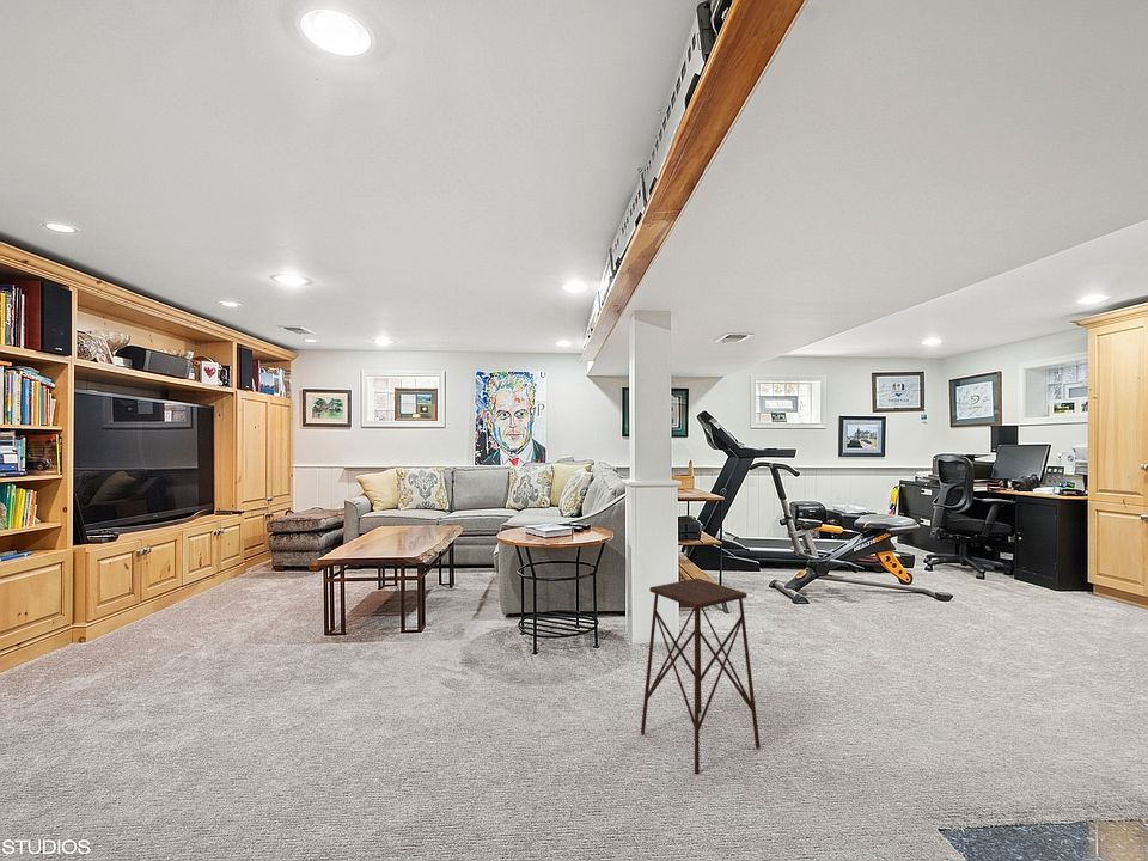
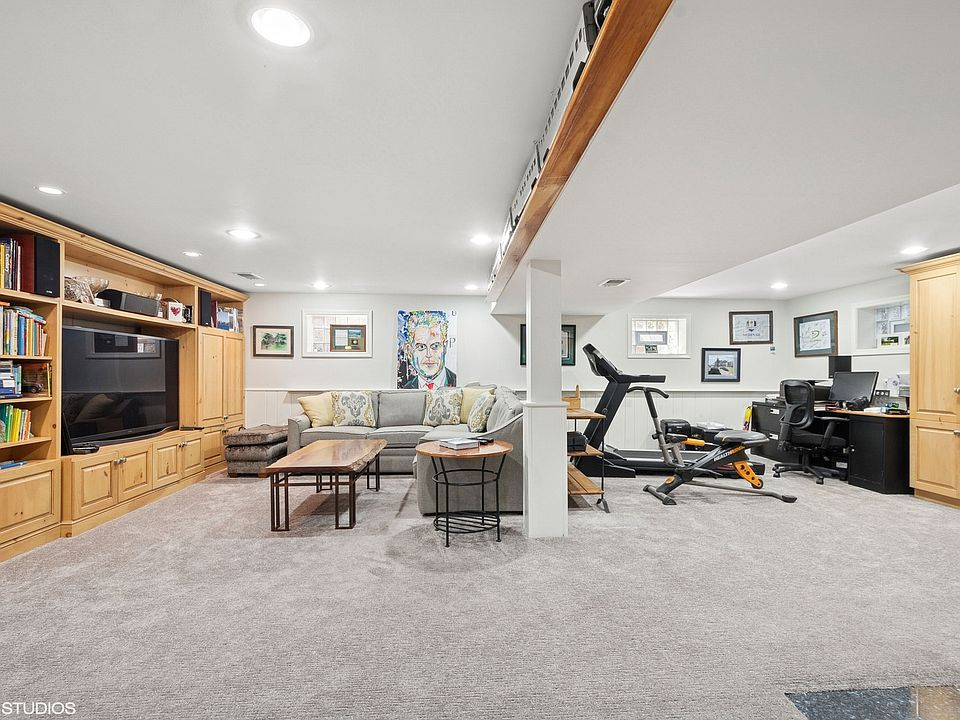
- side table (698, 665)
